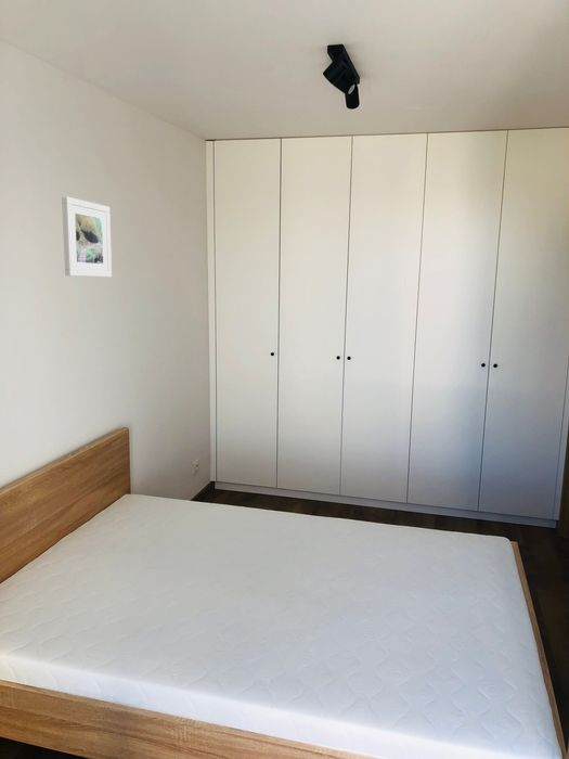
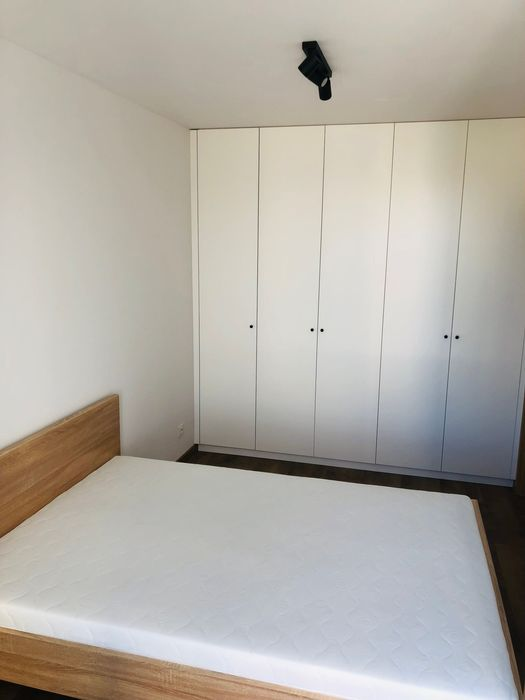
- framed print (88, 240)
